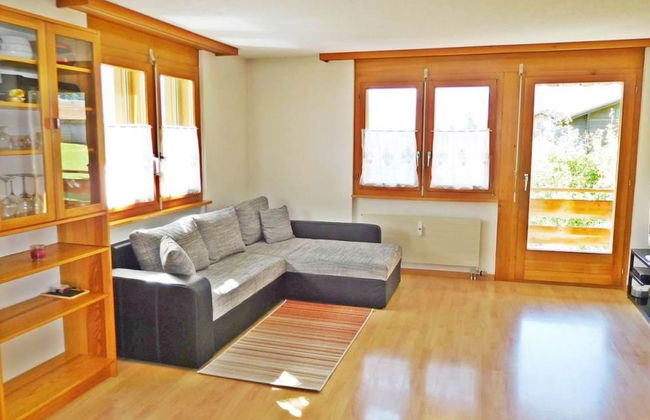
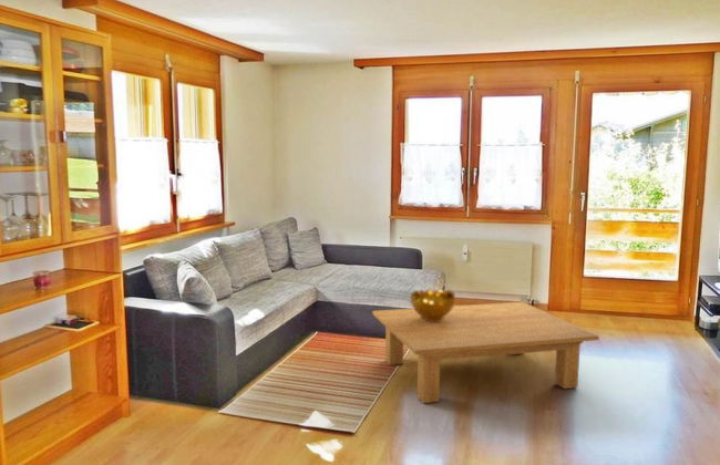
+ coffee table (476, 348)
+ decorative bowl (432, 304)
